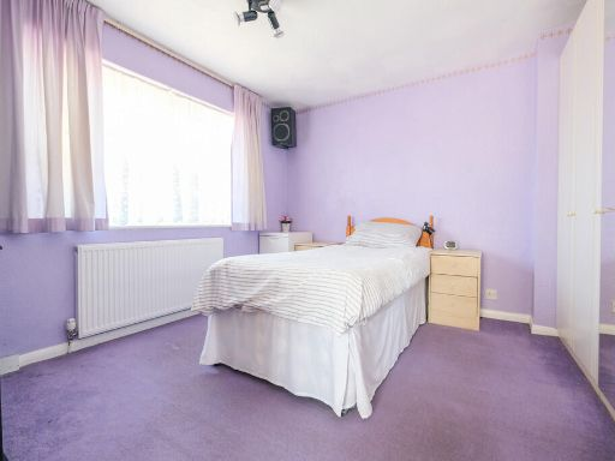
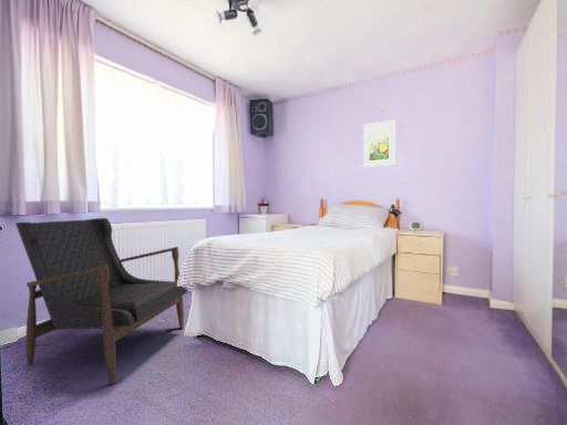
+ armchair (109, 283)
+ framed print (379, 144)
